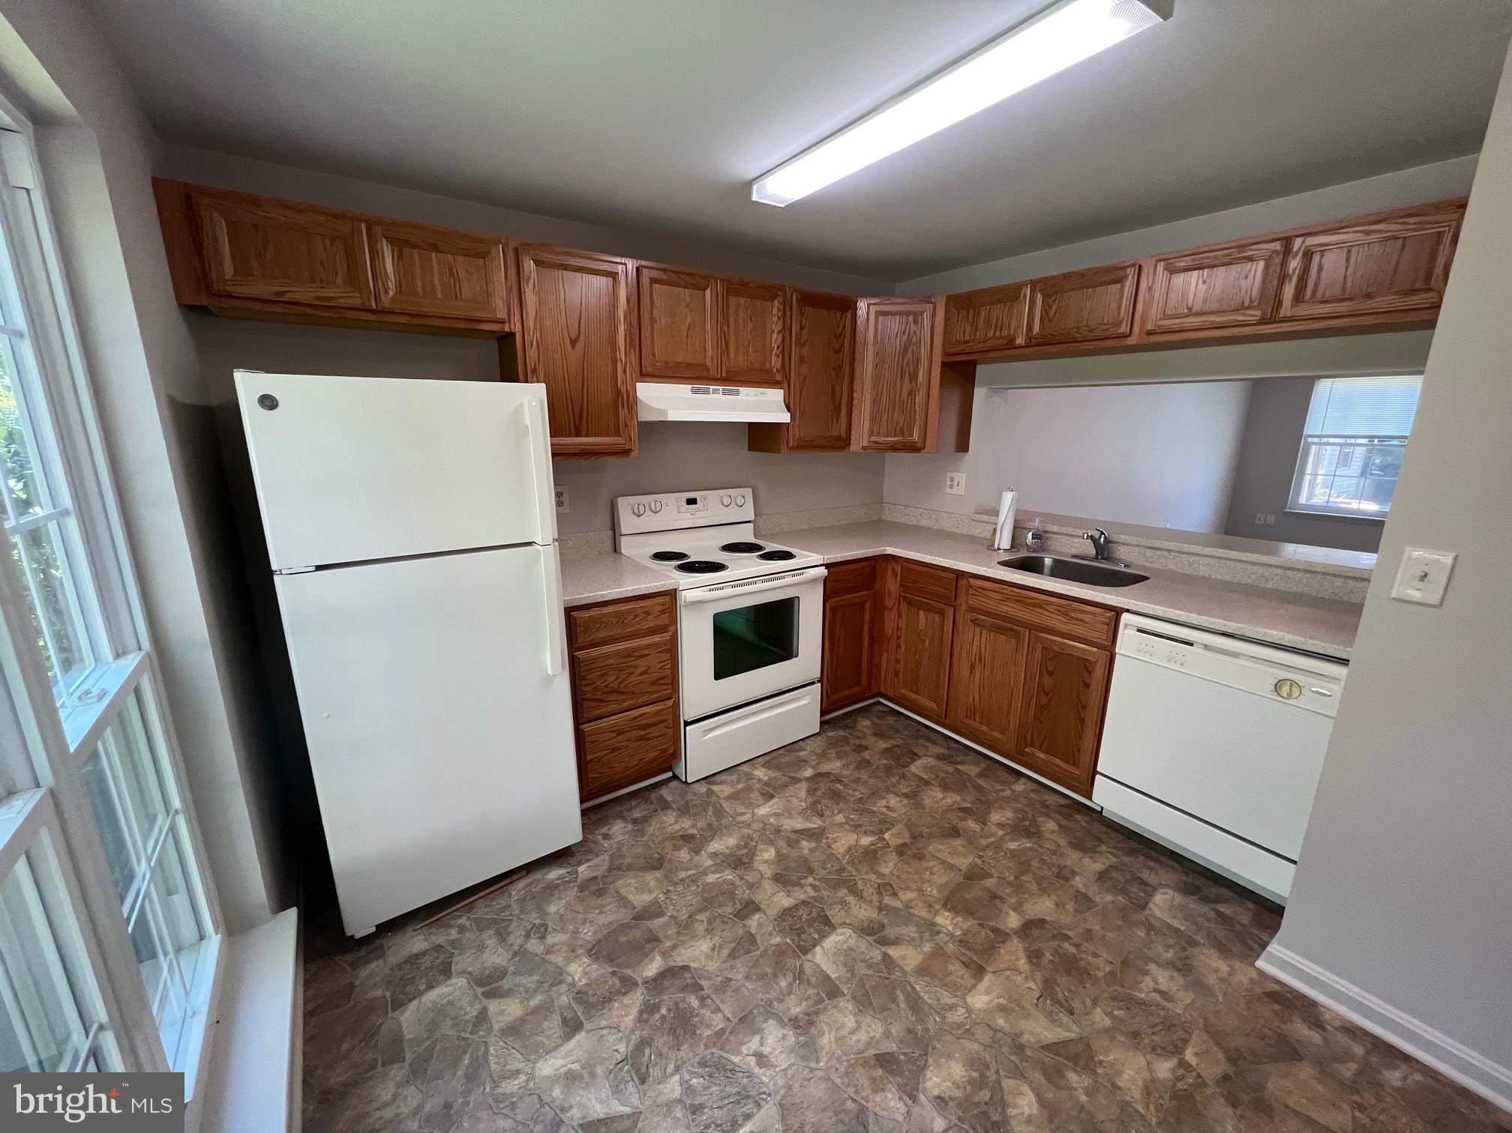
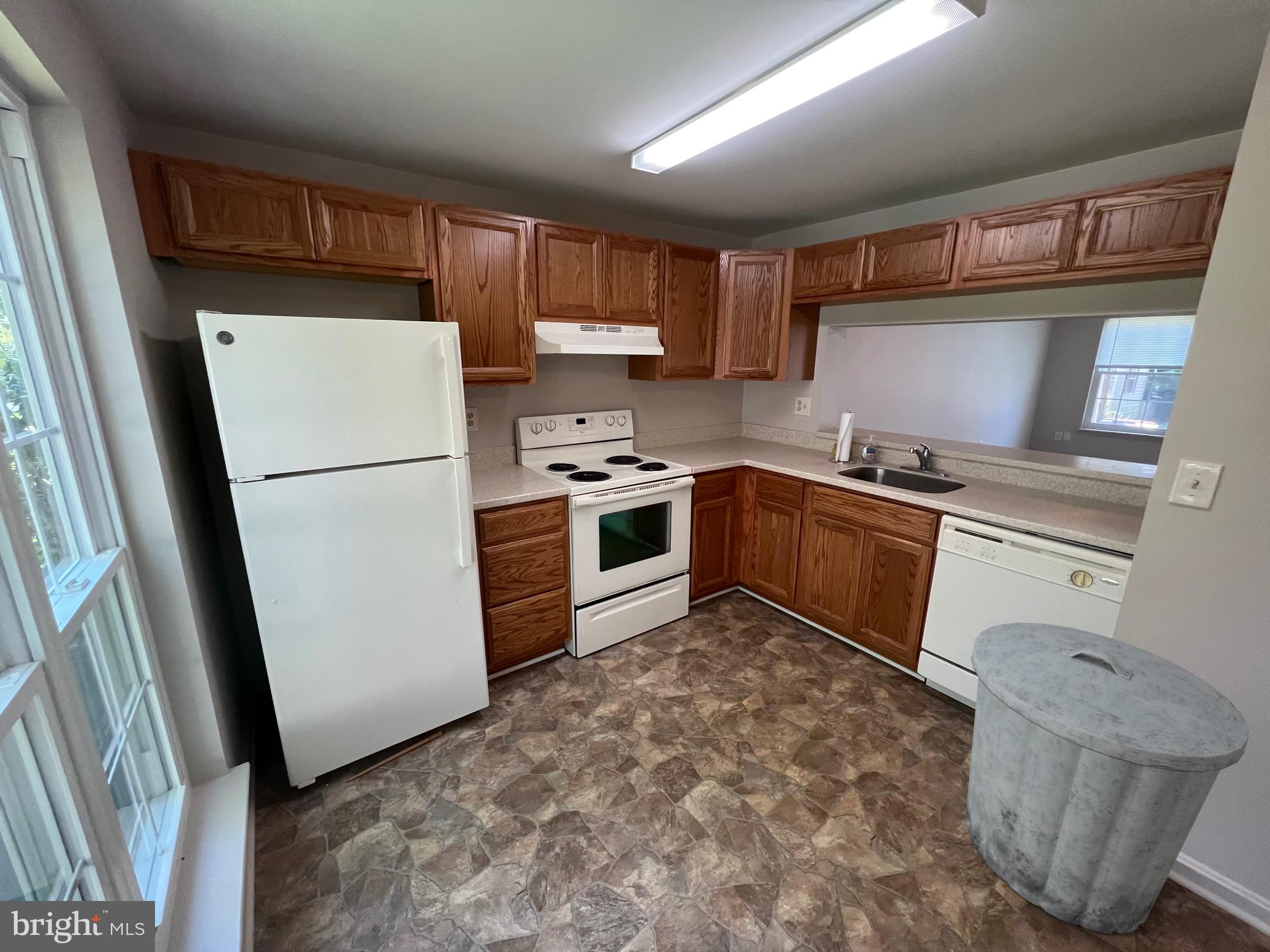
+ trash can (1072, 759)
